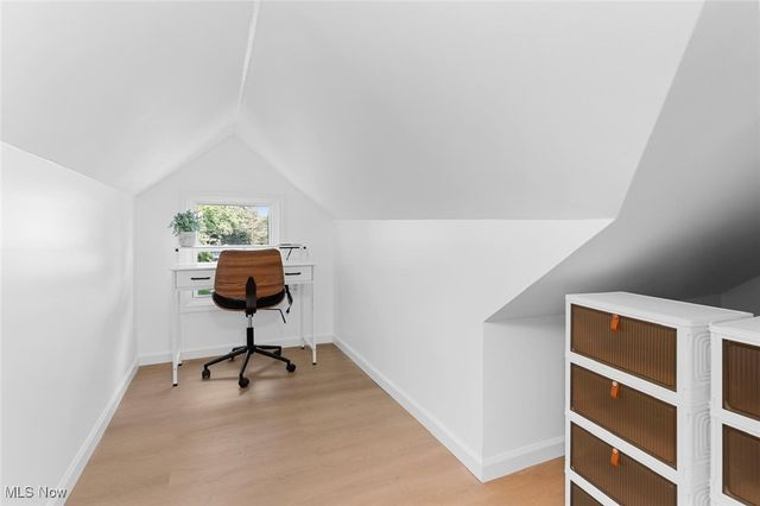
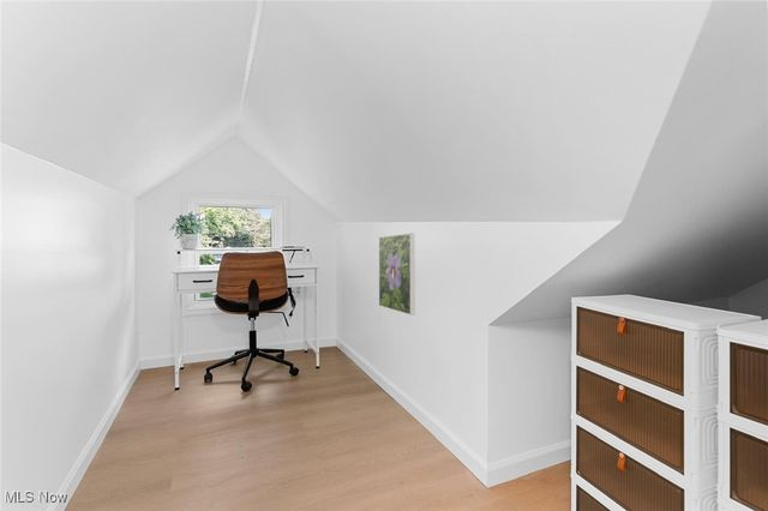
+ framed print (395, 272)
